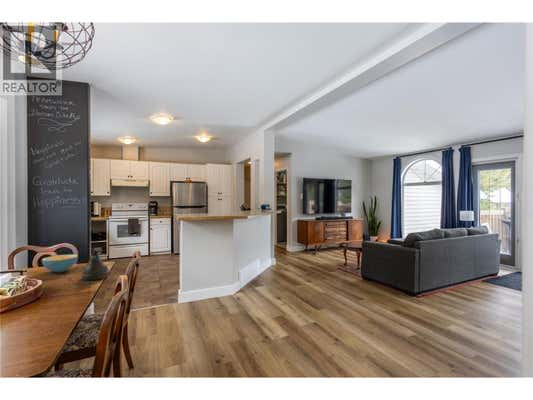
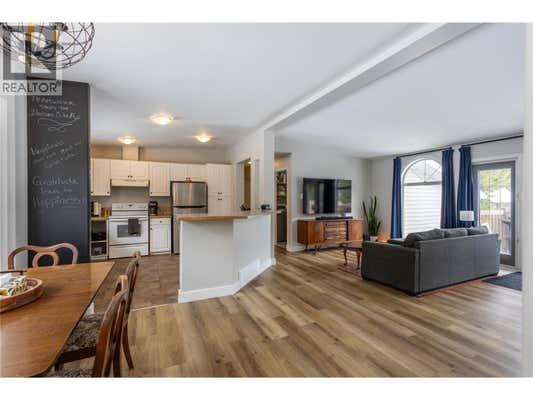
- teapot (96, 264)
- cereal bowl (60, 264)
